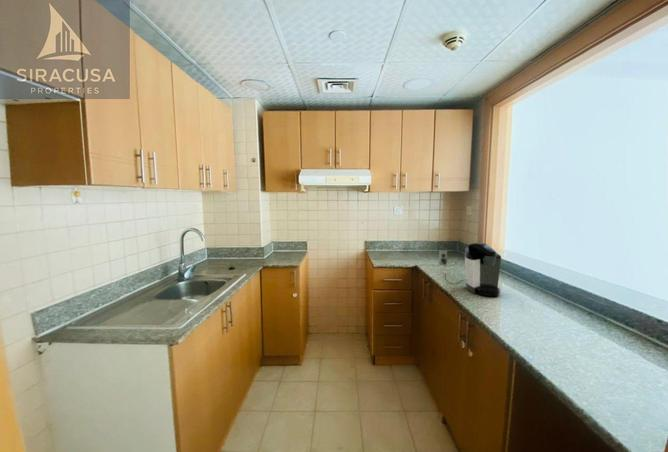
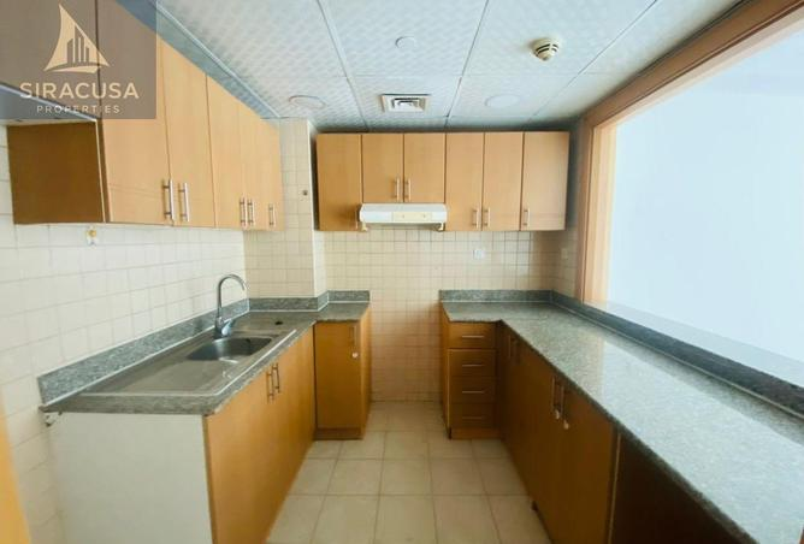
- coffee maker (473, 267)
